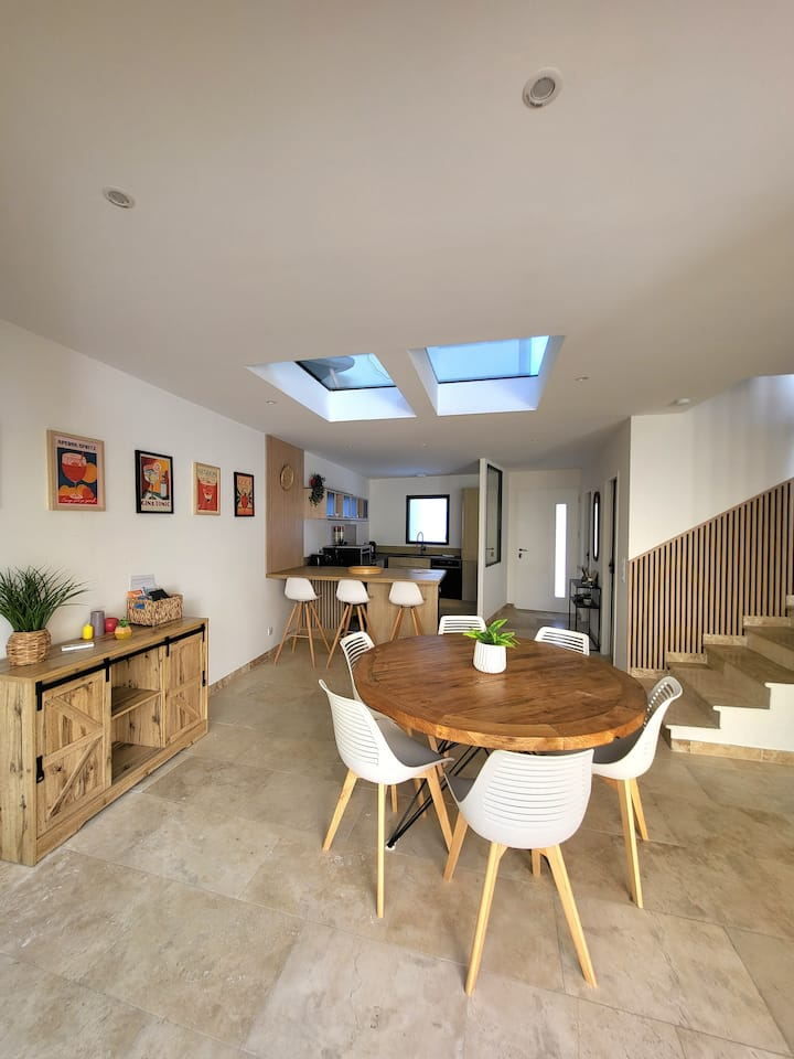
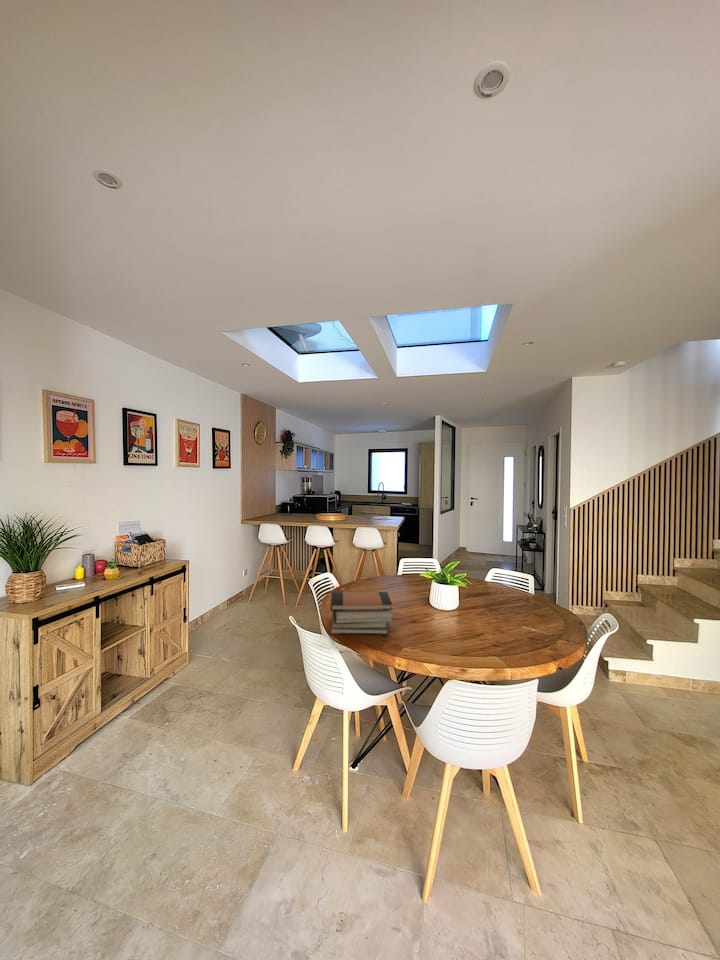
+ book stack (360, 612)
